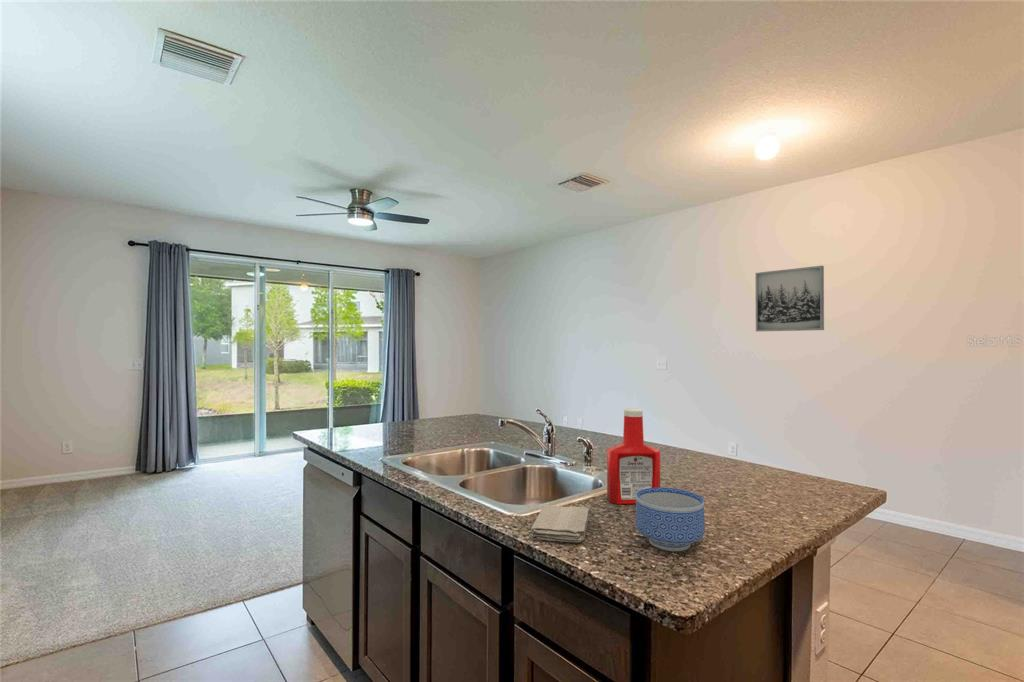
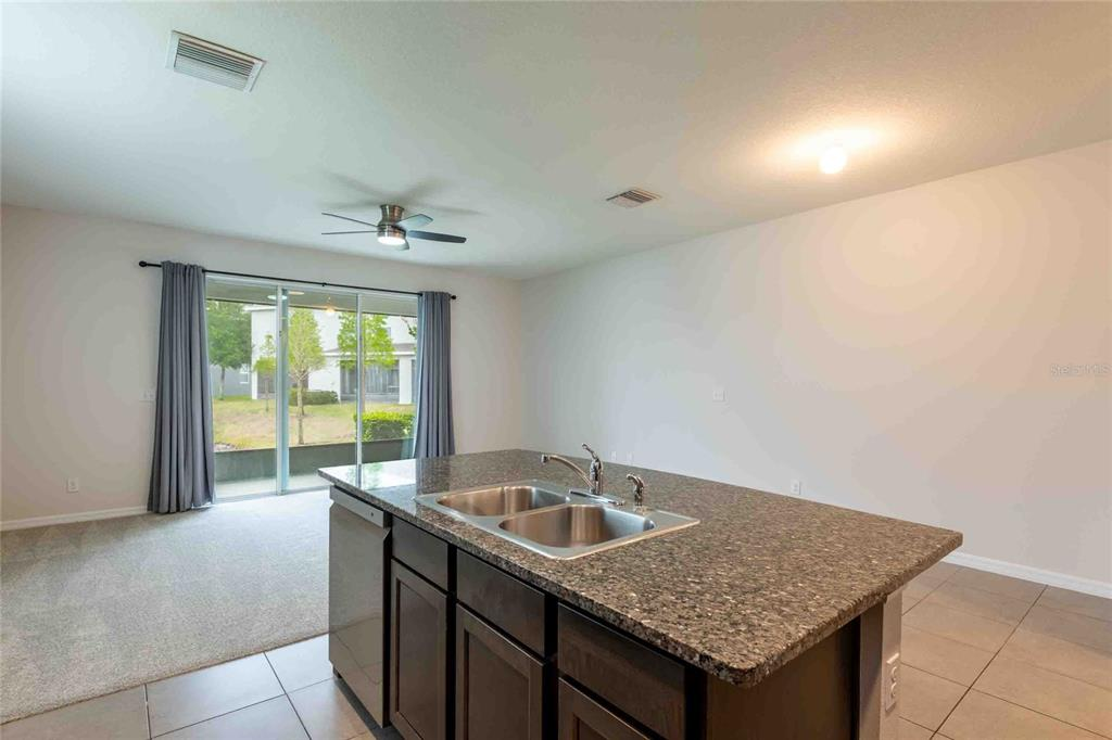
- soap bottle (633, 454)
- wall art (788, 300)
- bowl (669, 519)
- washcloth (561, 521)
